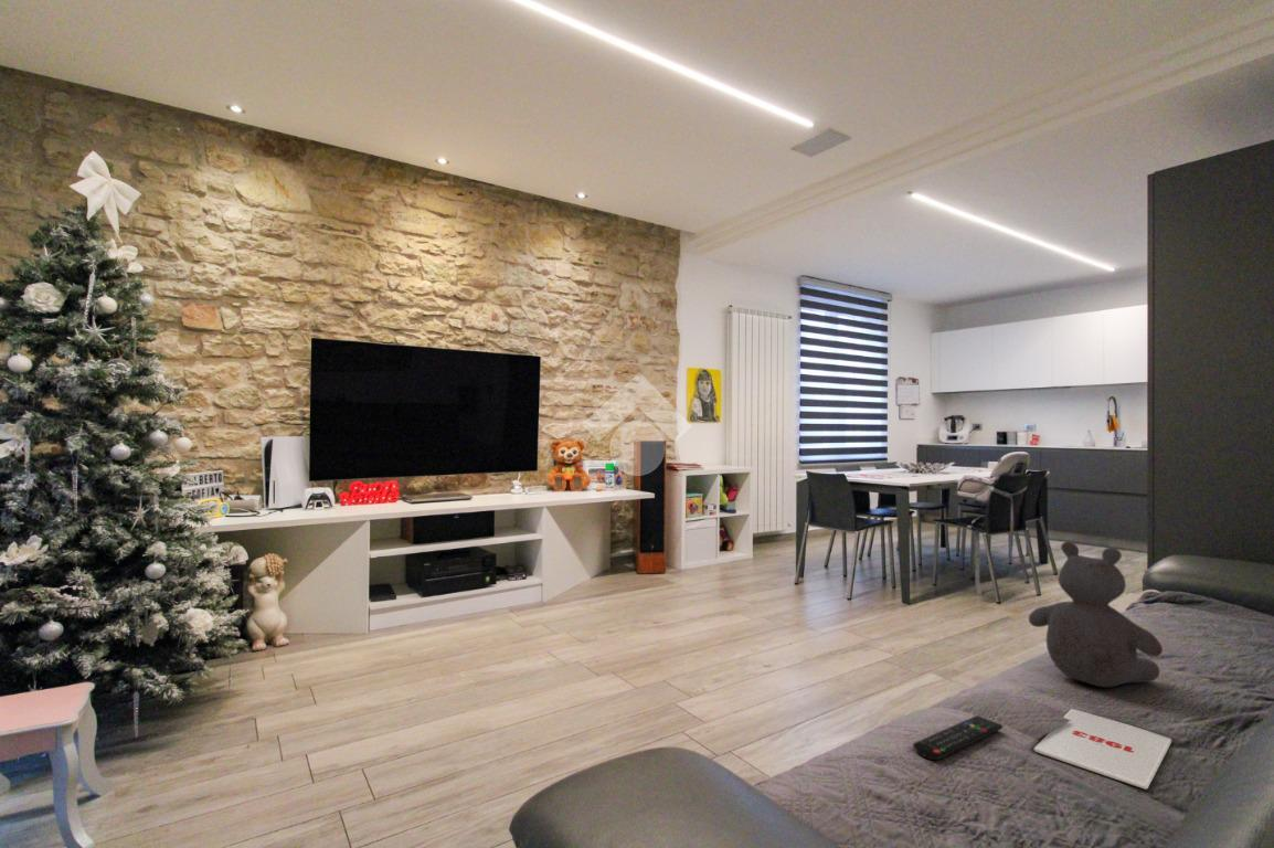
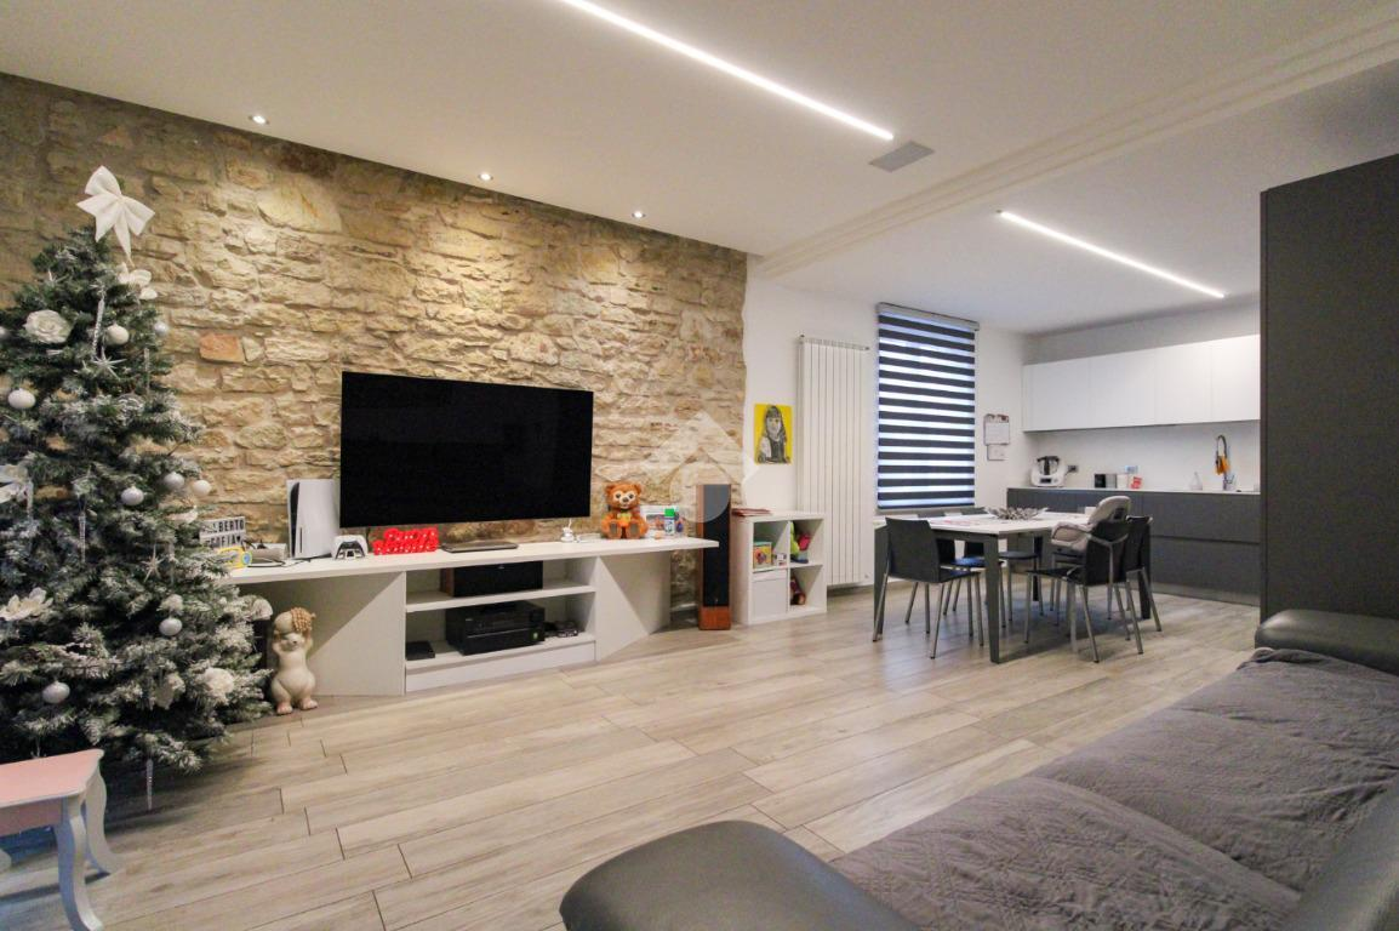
- magazine (1104, 743)
- remote control (958, 738)
- teddy bear (1100, 611)
